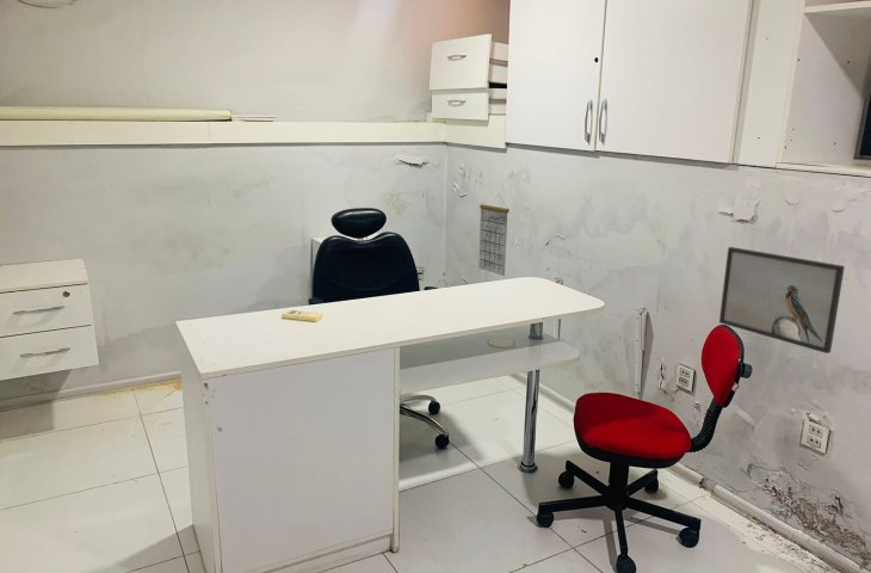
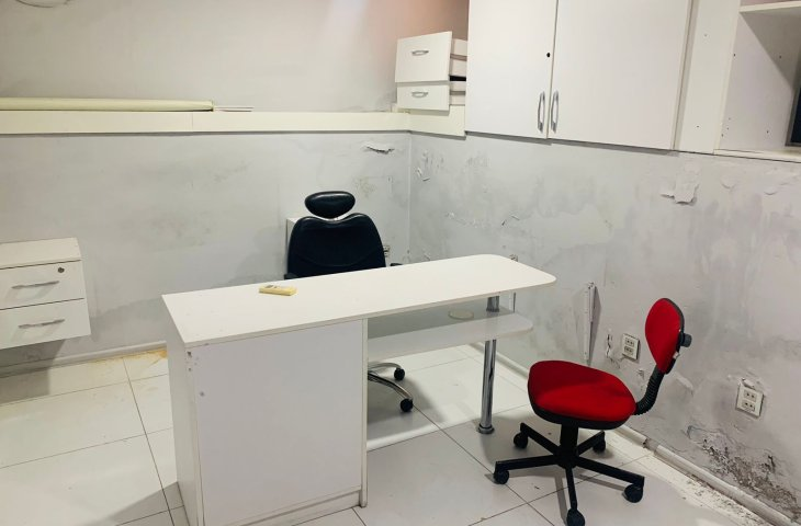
- calendar (493, 232)
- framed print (776, 296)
